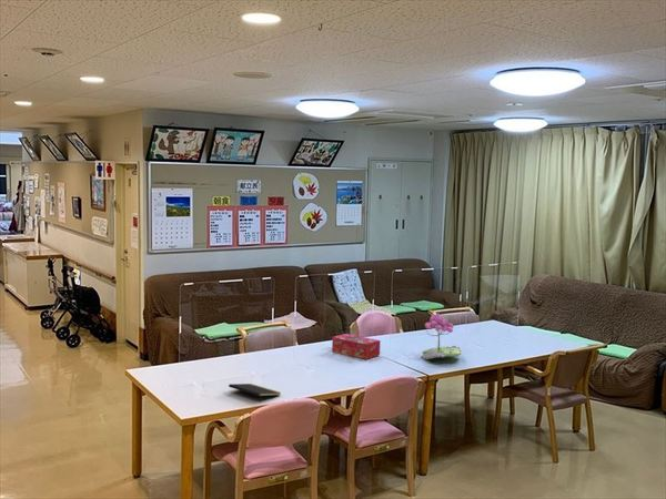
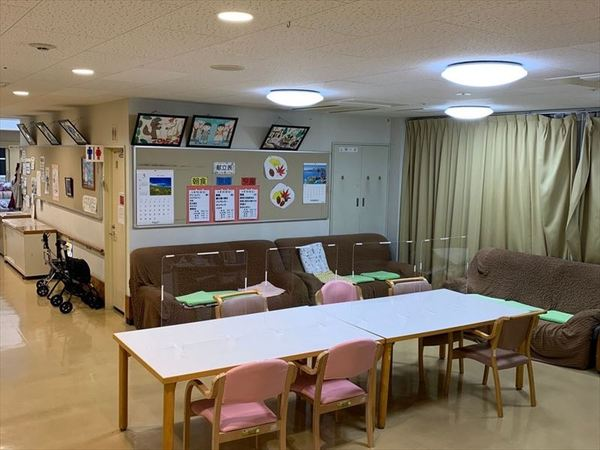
- tissue box (355, 346)
- notepad (254, 389)
- potted flower (436, 335)
